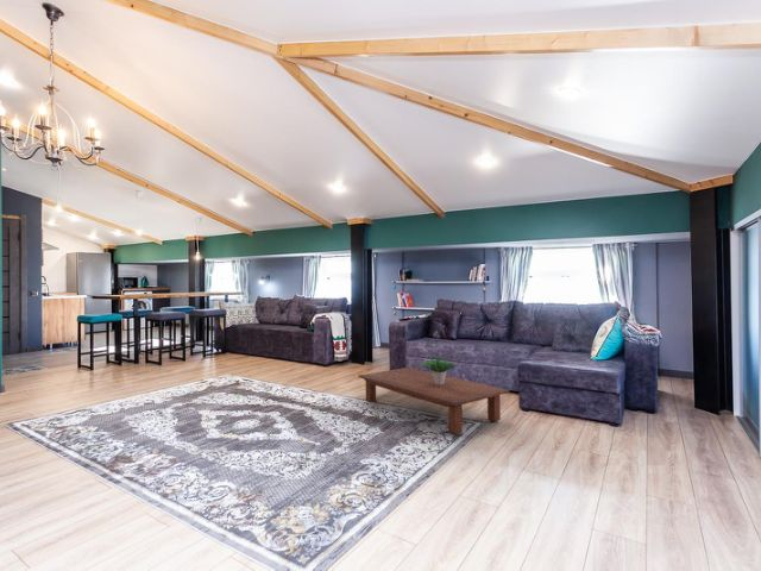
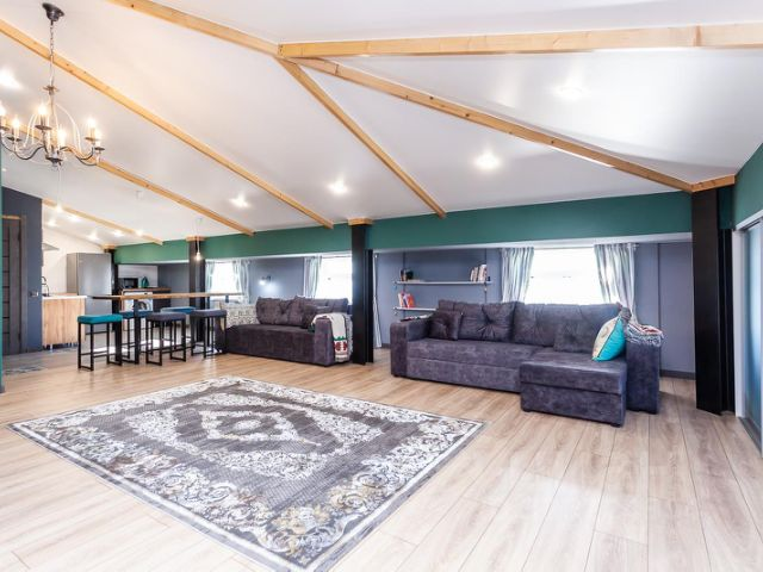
- coffee table (427, 395)
- potted plant (438, 358)
